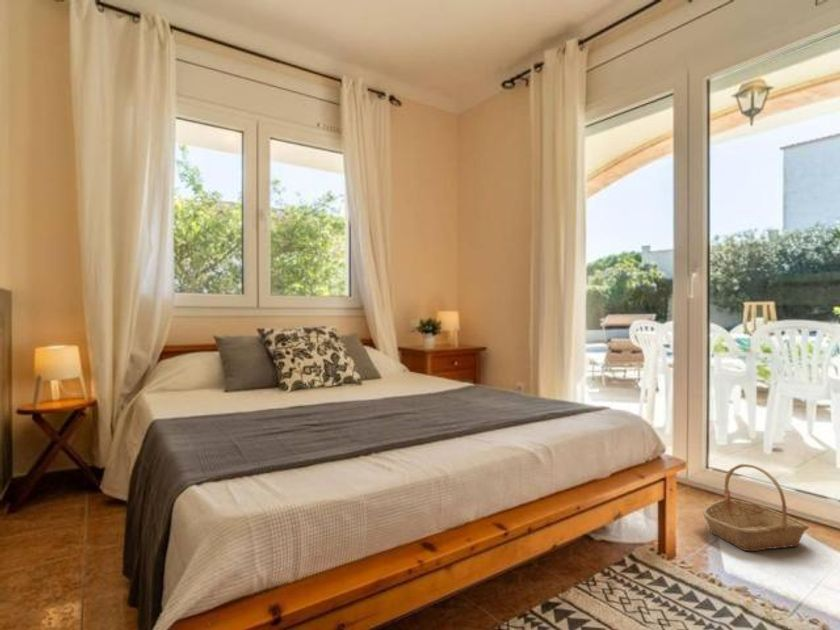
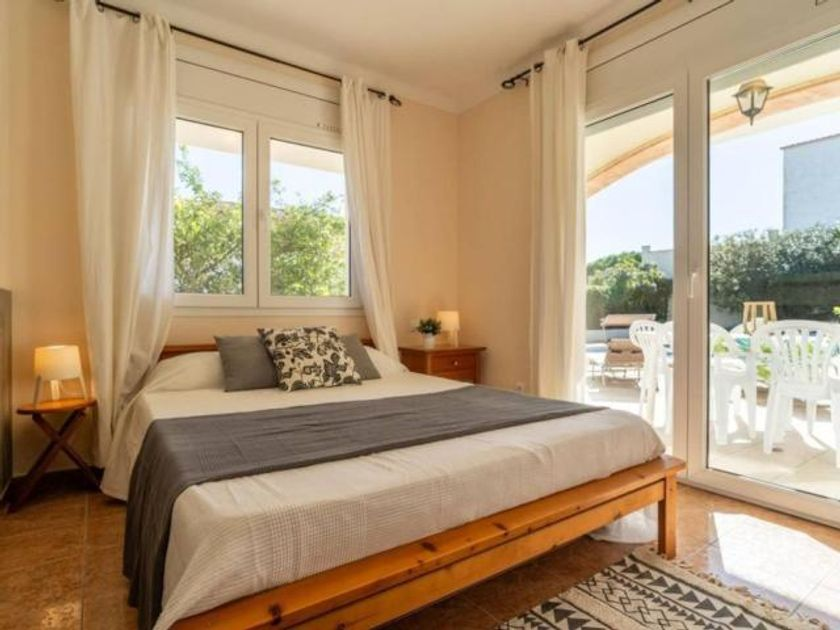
- basket (753, 504)
